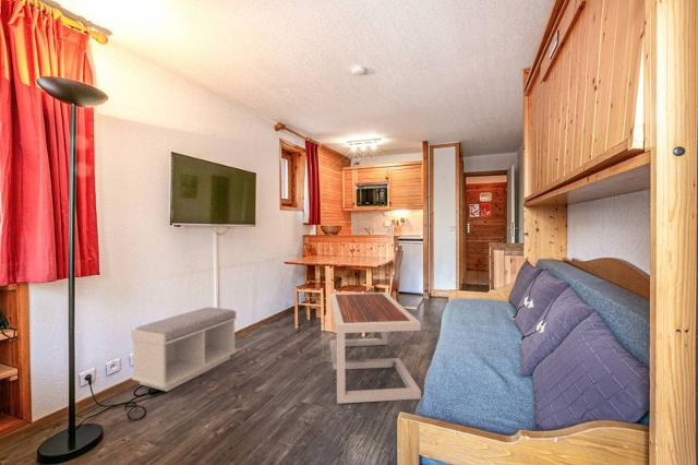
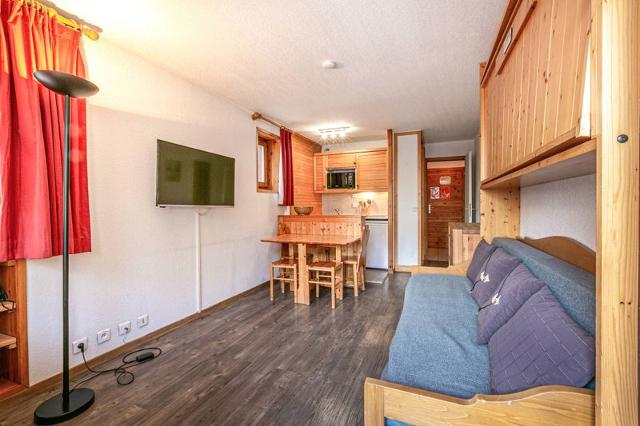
- coffee table (366, 338)
- bench (189, 343)
